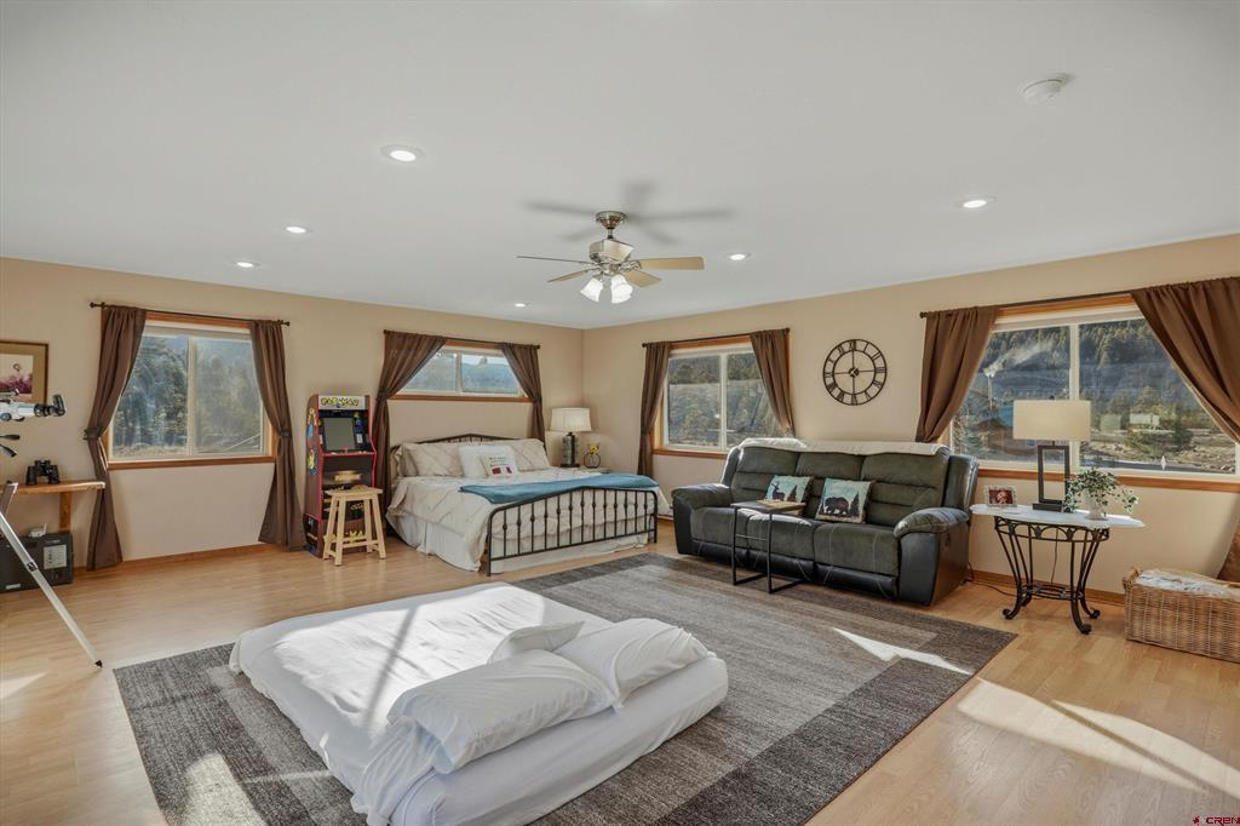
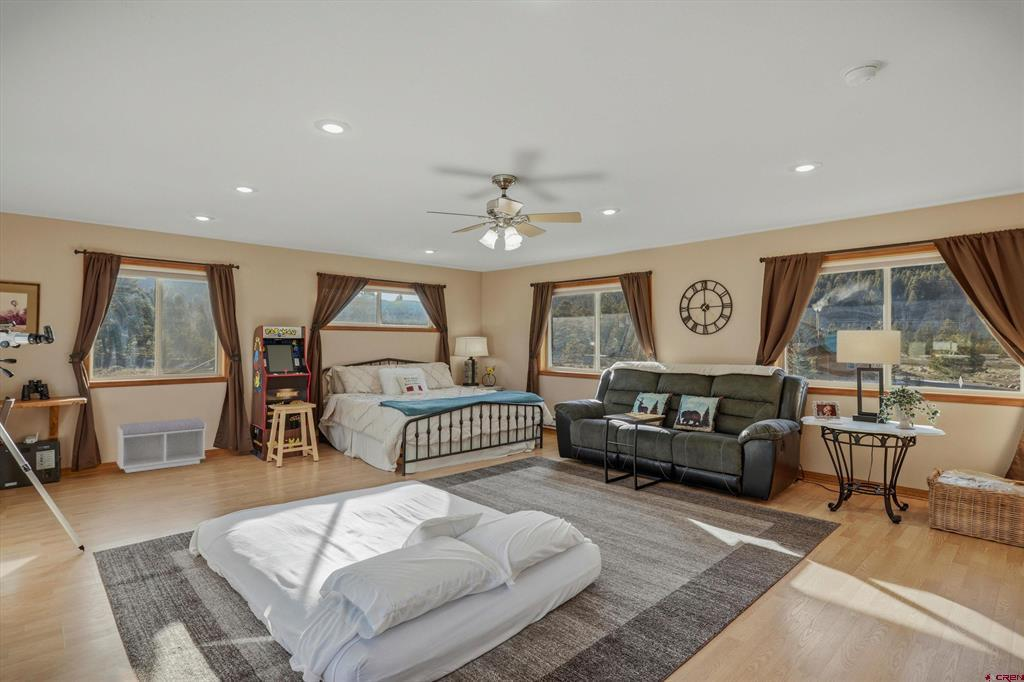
+ bench (162, 443)
